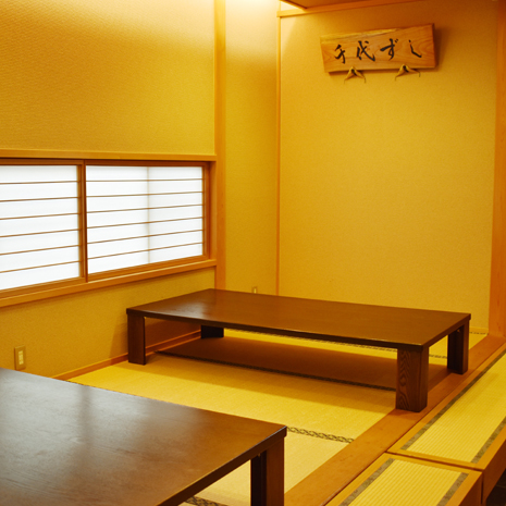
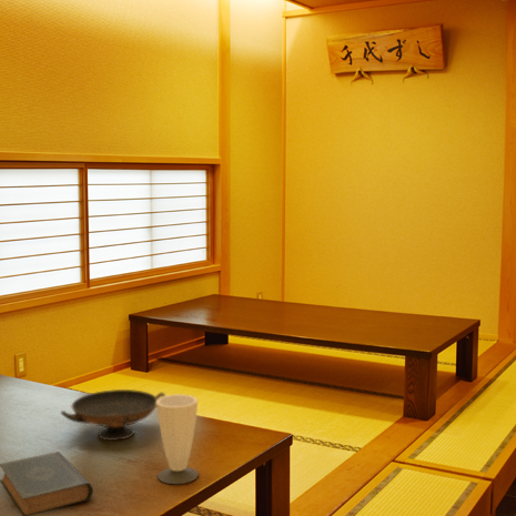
+ book (44, 480)
+ cup (176, 437)
+ decorative bowl (115, 417)
